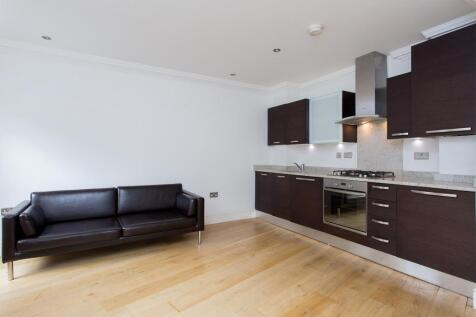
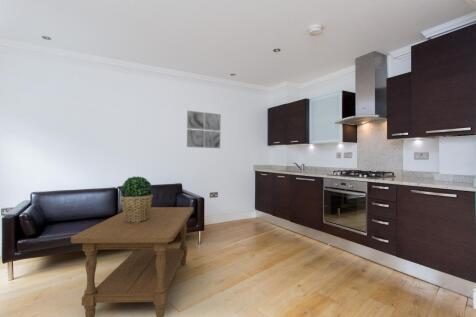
+ wall art (204, 129)
+ potted plant (136, 198)
+ coffee table (146, 252)
